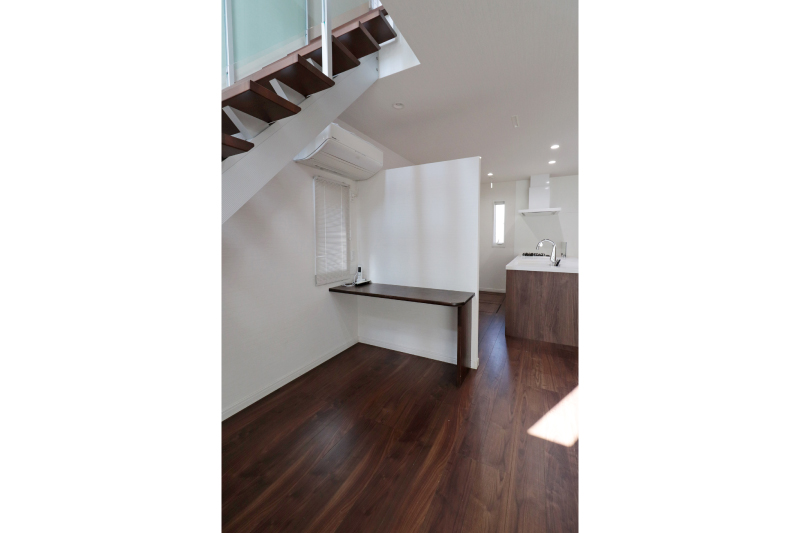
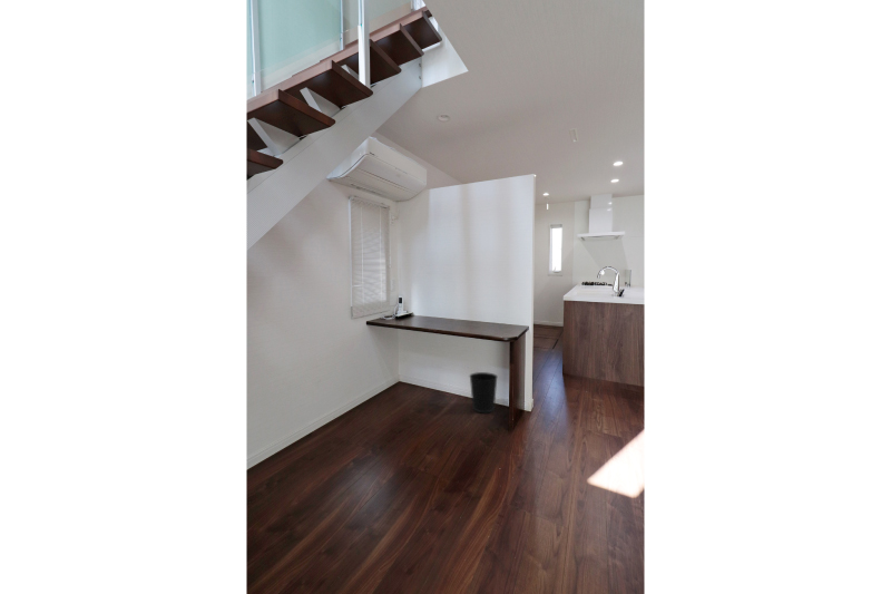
+ wastebasket (483, 392)
